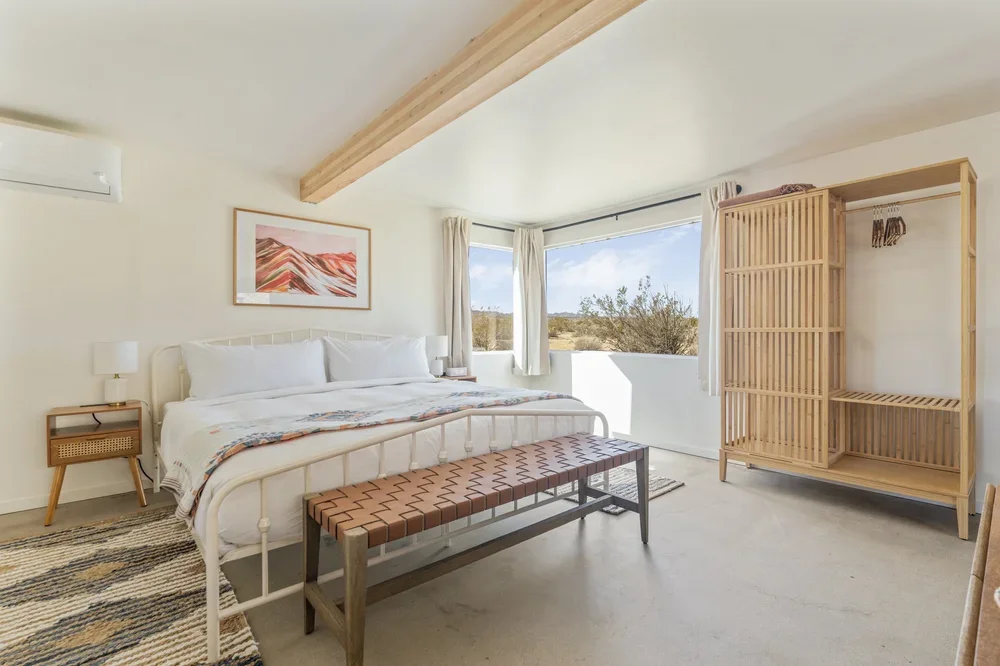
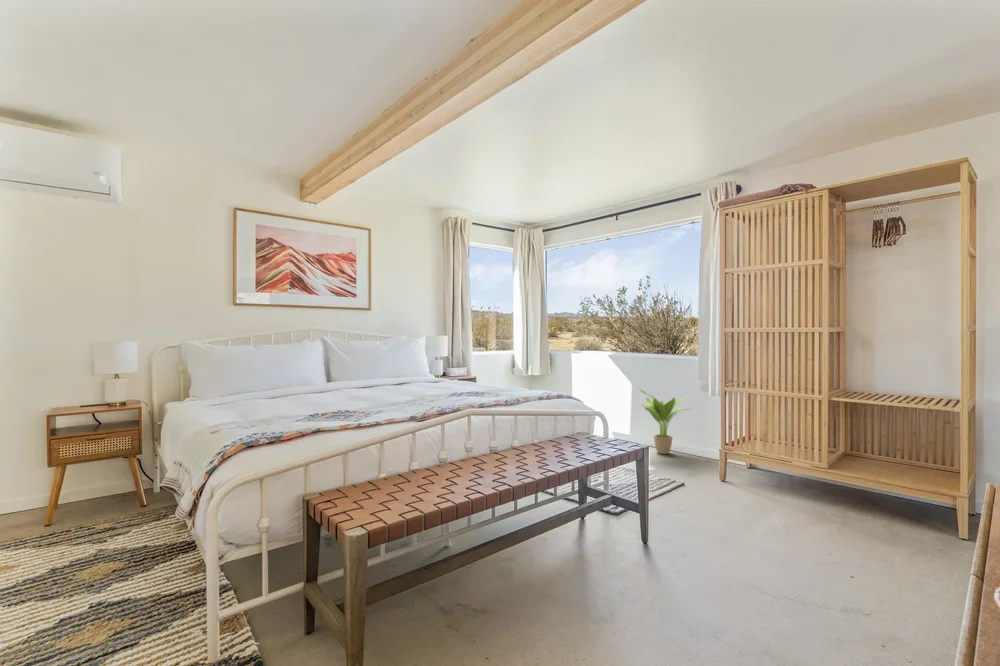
+ potted plant (661, 420)
